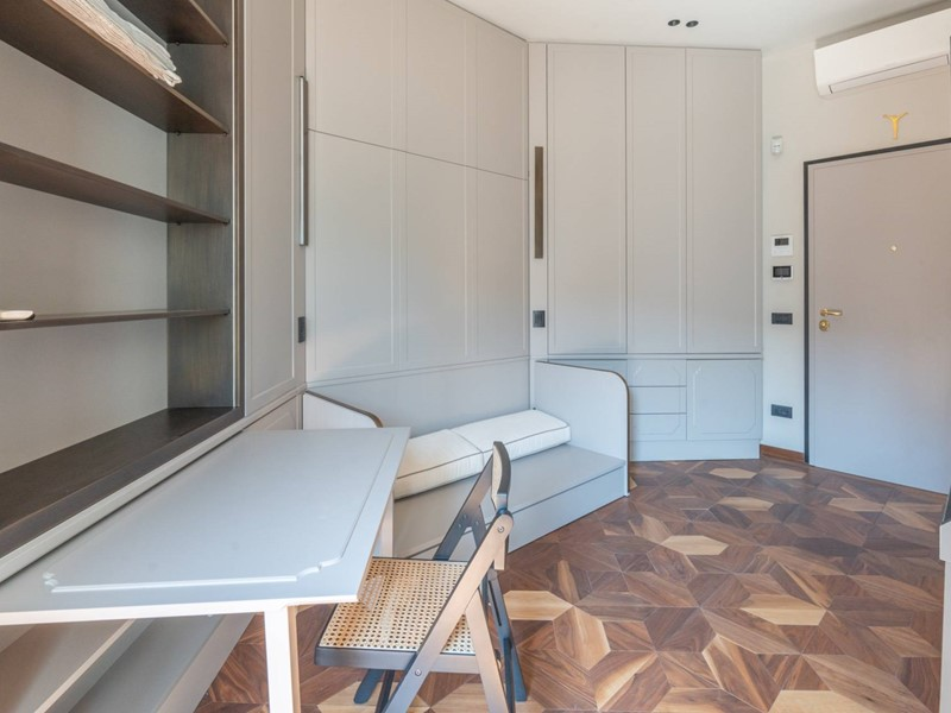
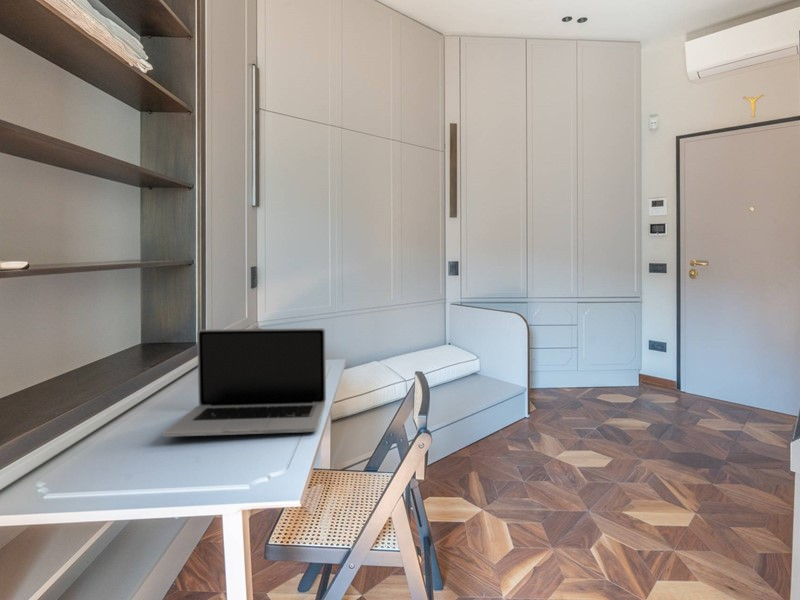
+ laptop (252, 377)
